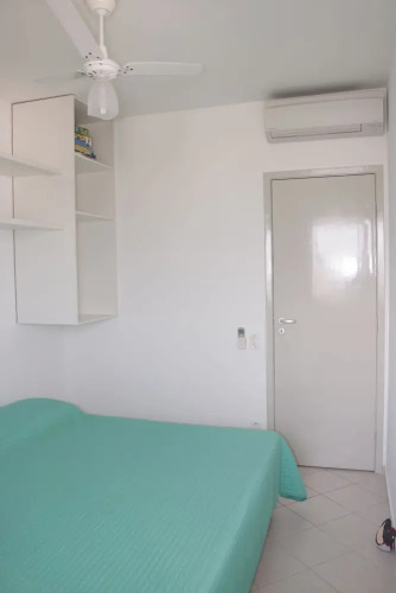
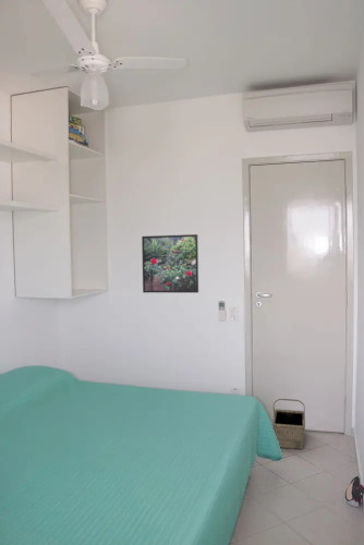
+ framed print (169, 264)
+ basket (289, 420)
